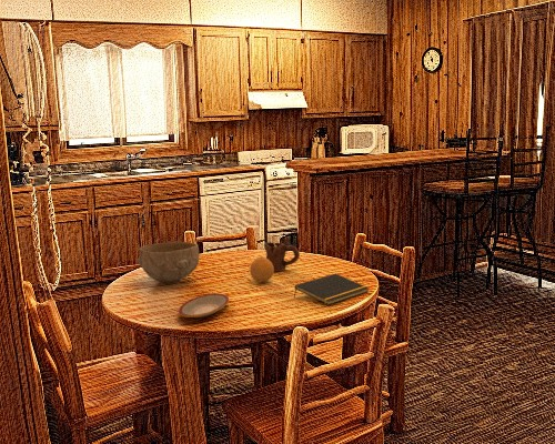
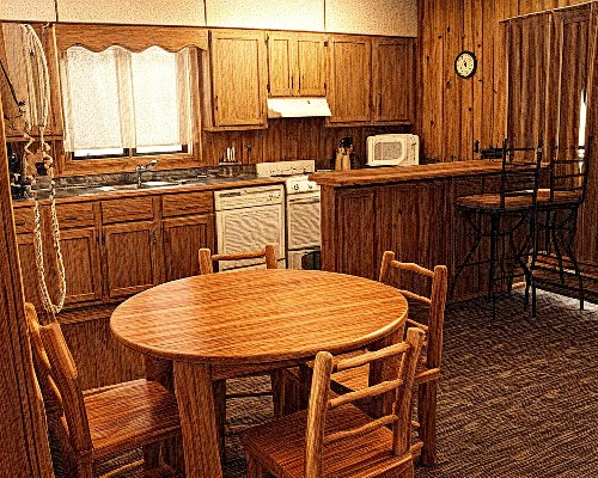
- notepad (332, 287)
- mug (282, 255)
- fruit (262, 269)
- plate (204, 307)
- bowl (172, 262)
